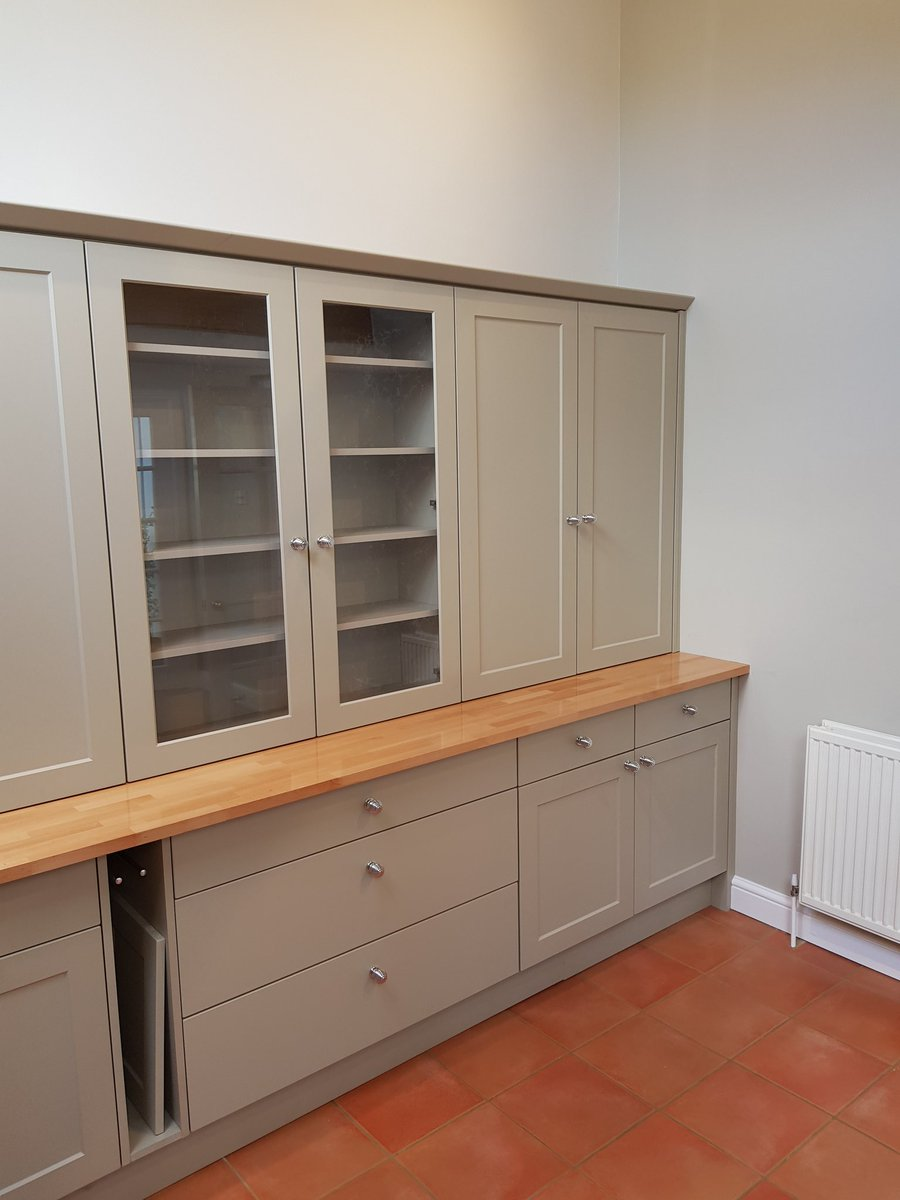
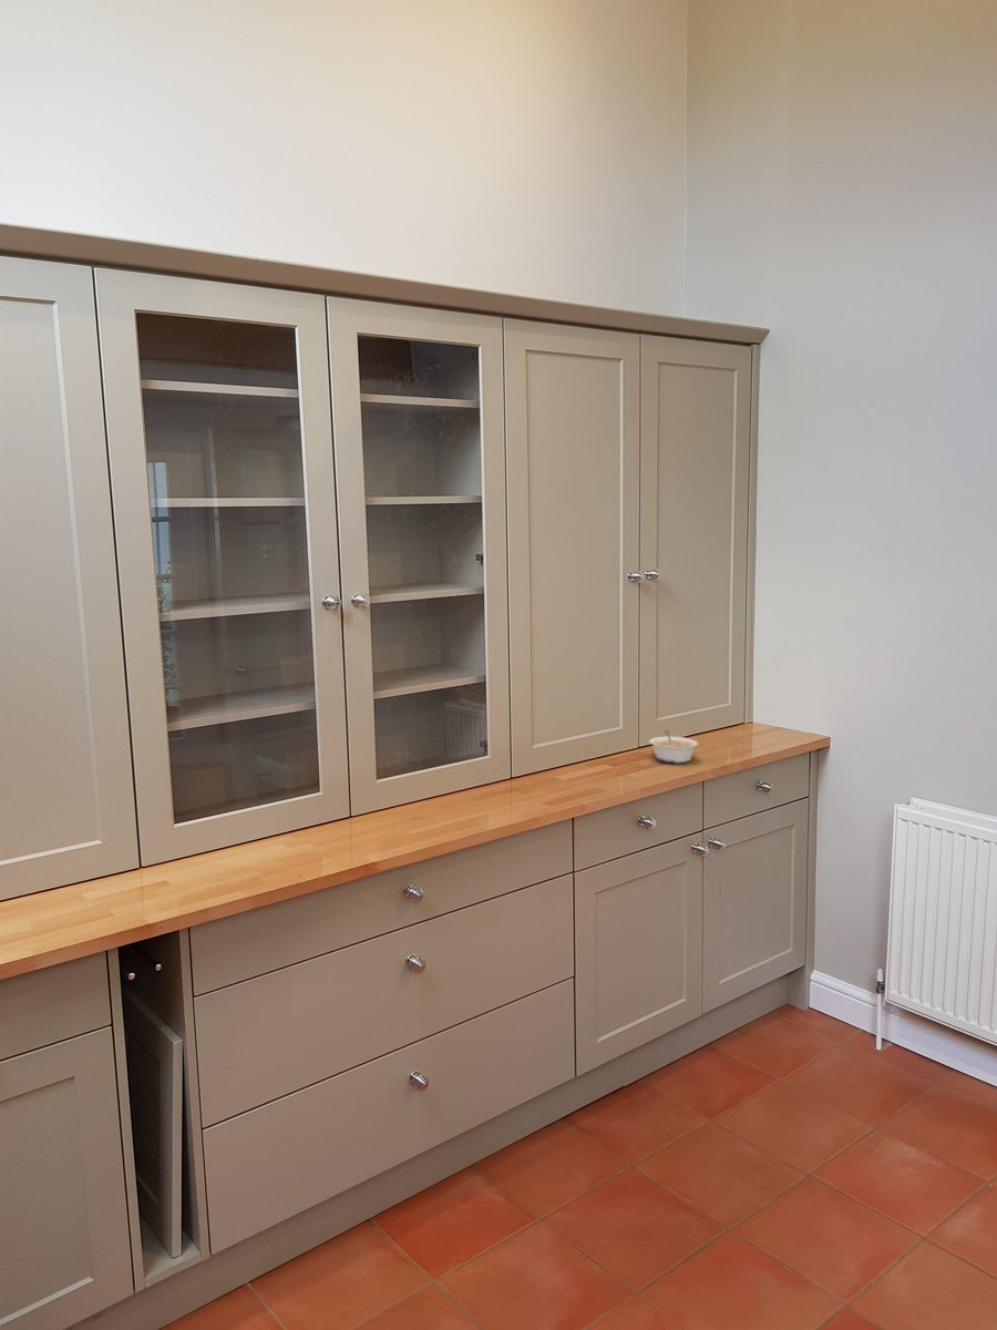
+ legume (671, 748)
